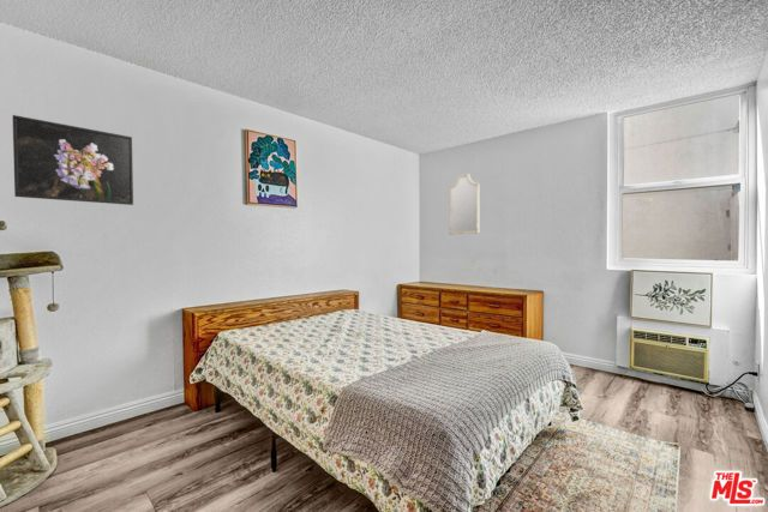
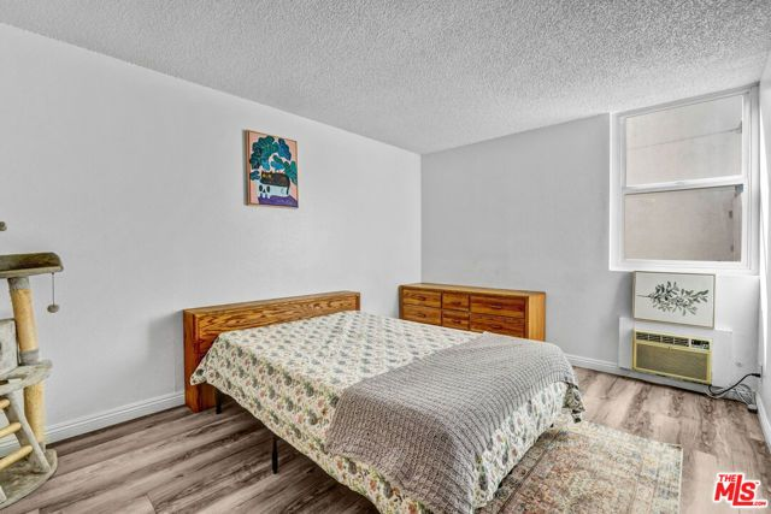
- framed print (78, 164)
- home mirror (463, 204)
